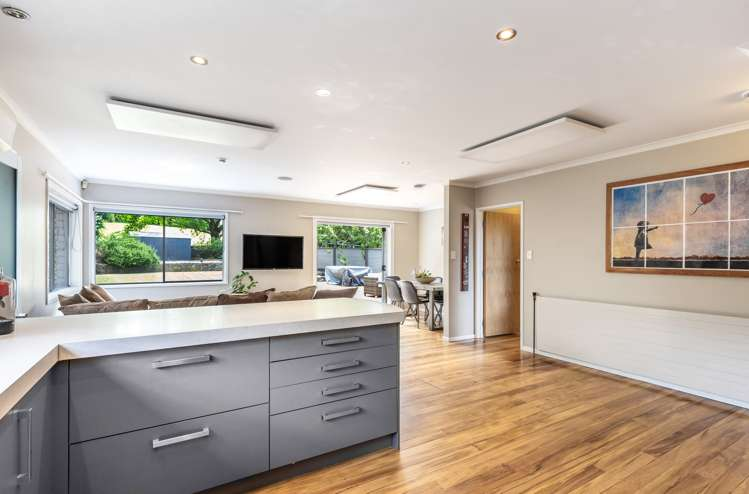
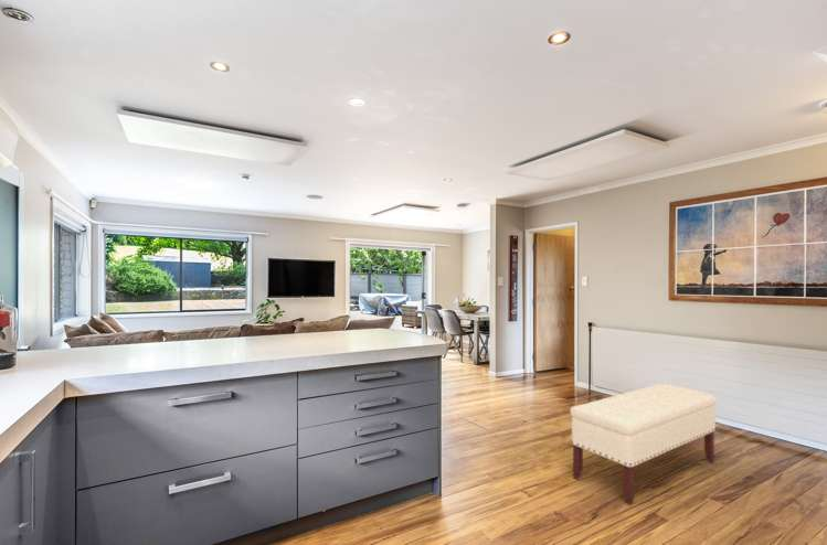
+ bench (646, 434)
